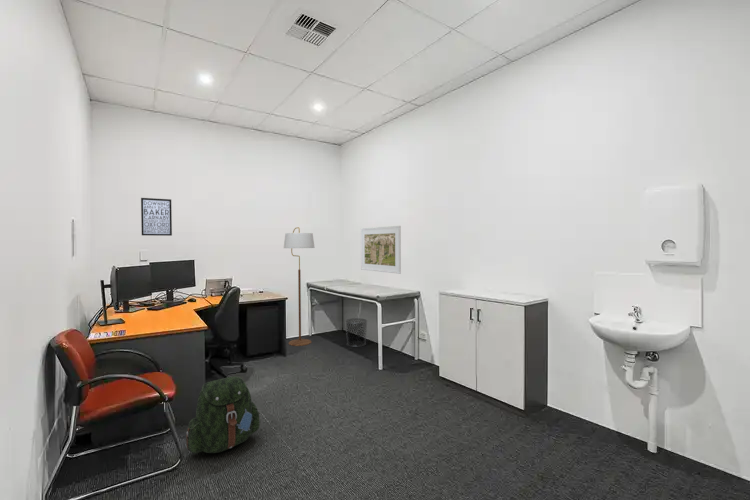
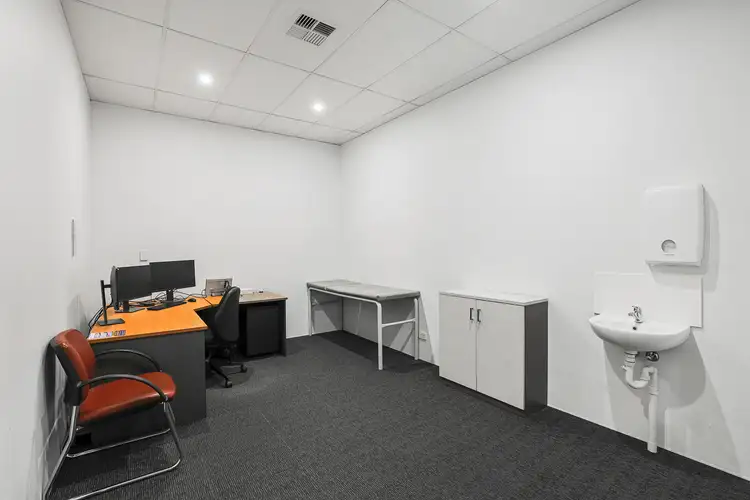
- waste bin (356, 332)
- floor lamp (298, 285)
- backpack (224, 412)
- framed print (379, 249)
- wall art (156, 217)
